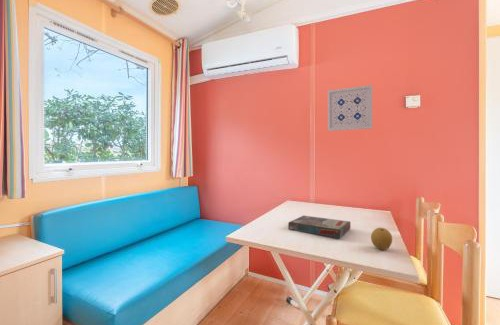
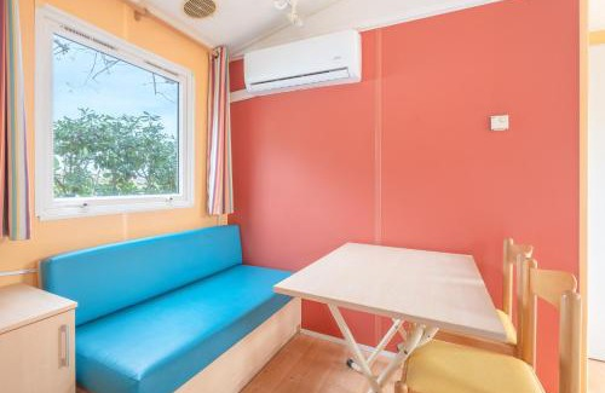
- fruit (381, 238)
- wall art (349, 108)
- board game (319, 225)
